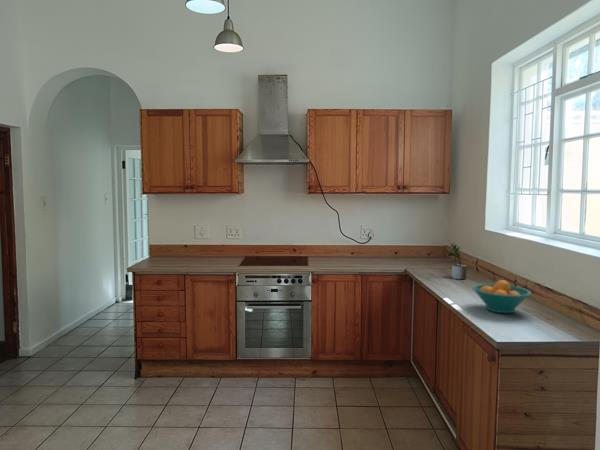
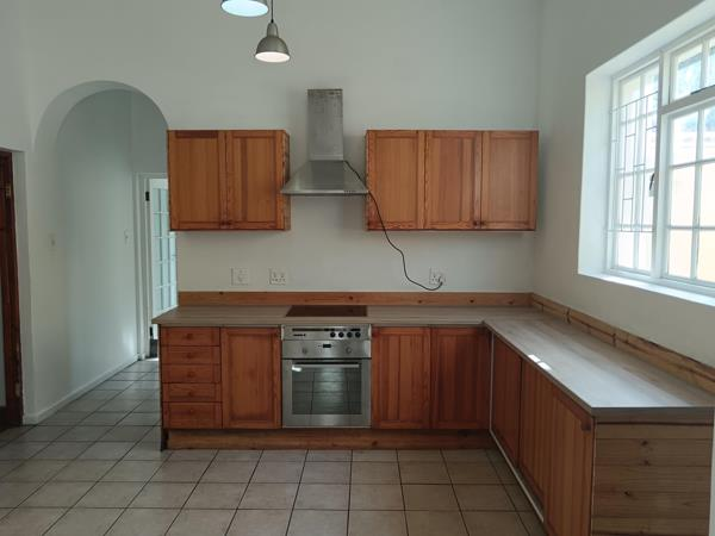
- potted plant (457, 259)
- fruit bowl (501, 295)
